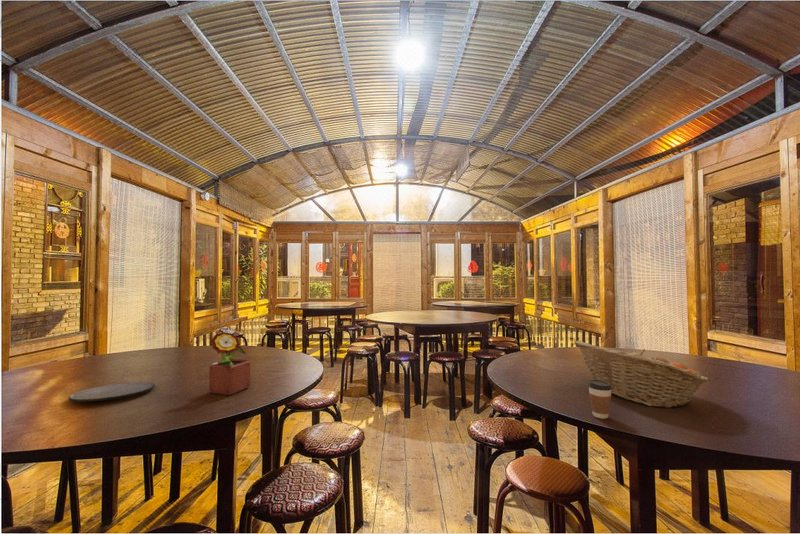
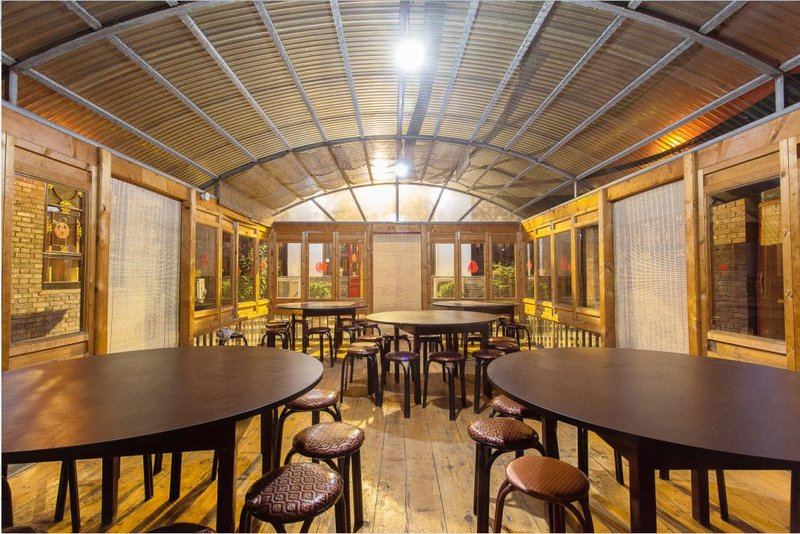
- potted flower (227, 361)
- fruit basket (633, 368)
- coffee cup (600, 399)
- plate (114, 390)
